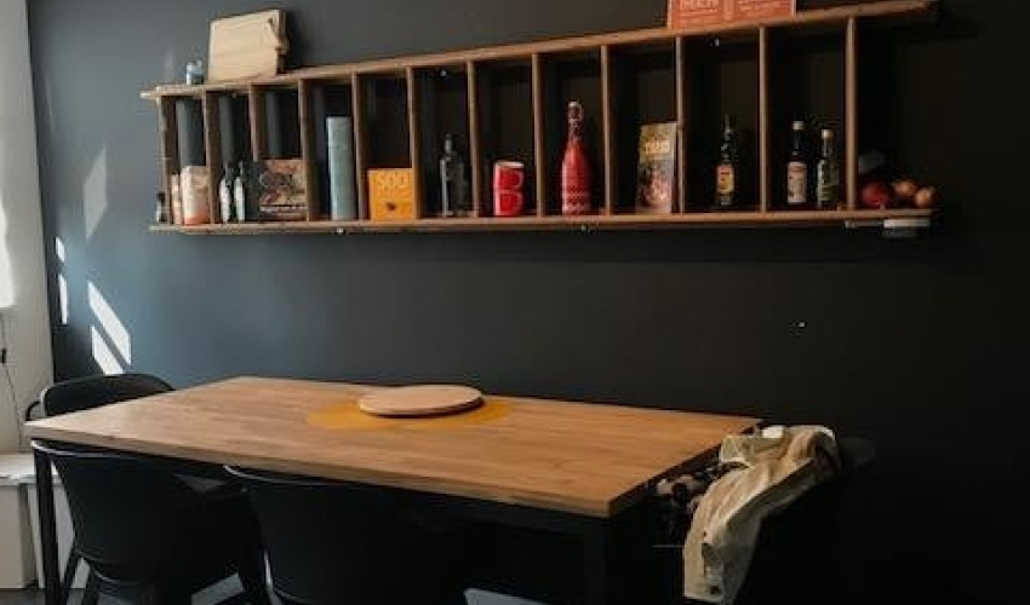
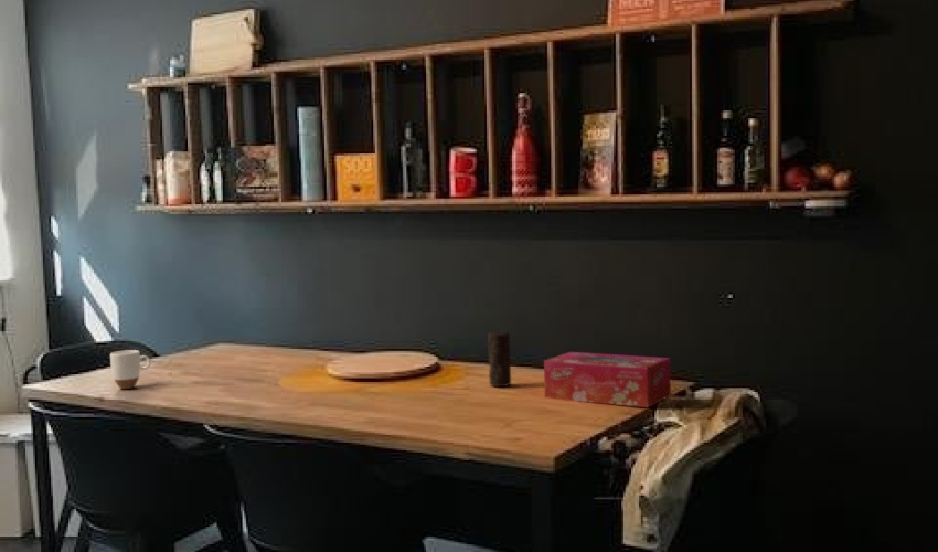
+ tissue box (607, 378)
+ candle (499, 359)
+ mug (131, 369)
